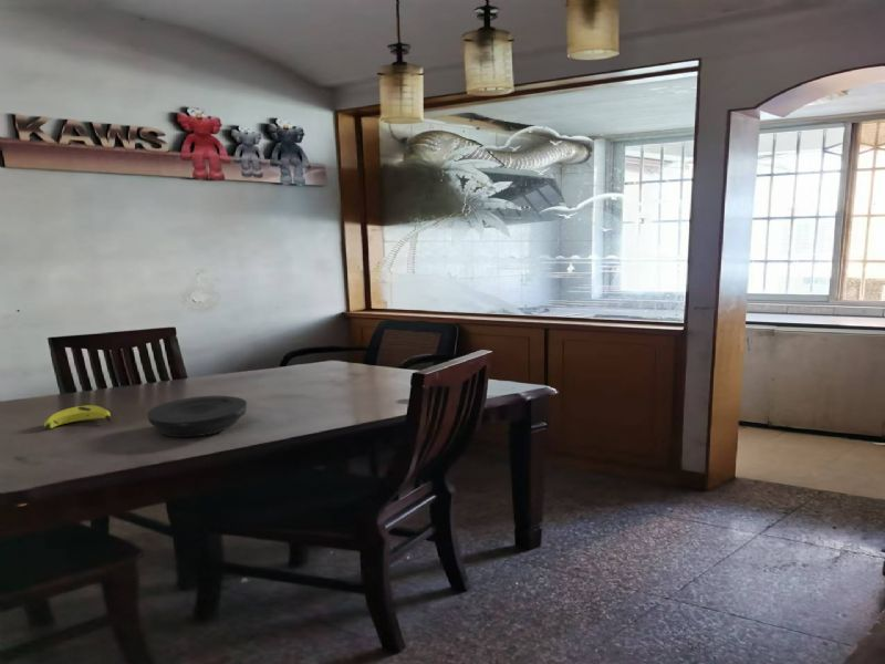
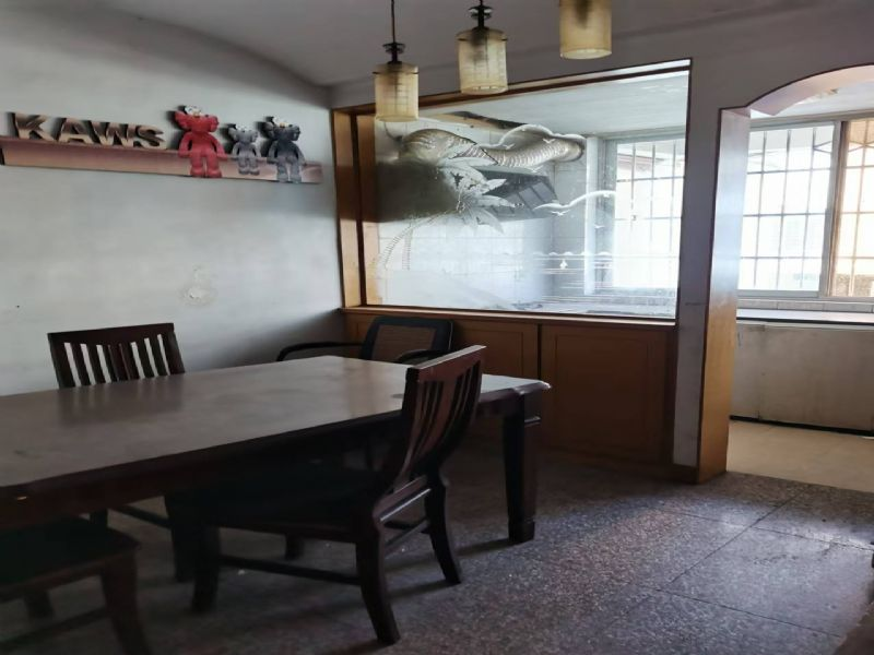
- plate (198, 418)
- banana (77, 417)
